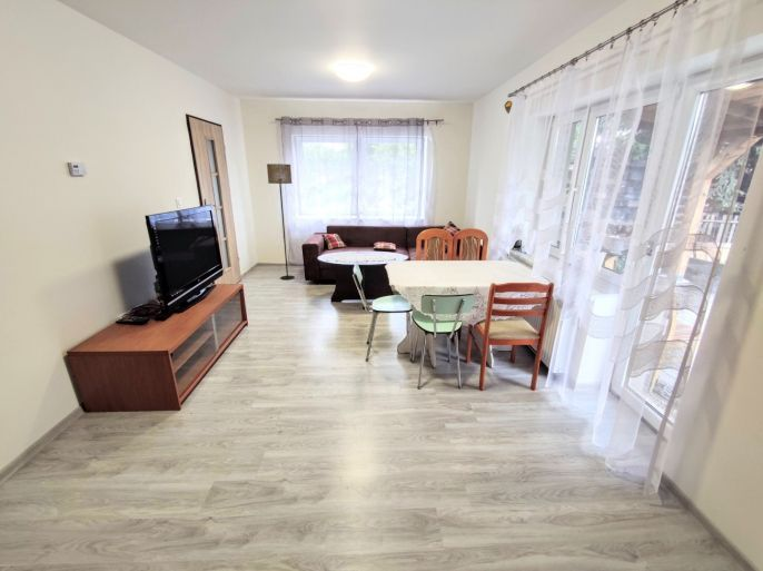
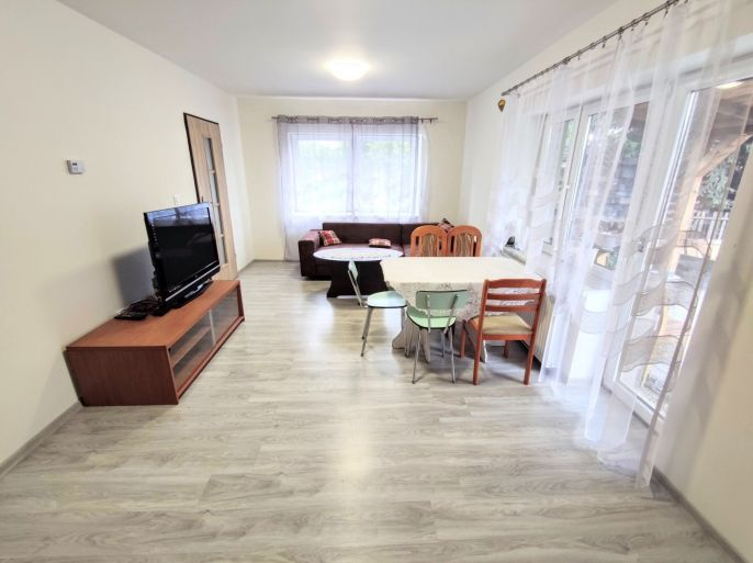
- floor lamp (283, 224)
